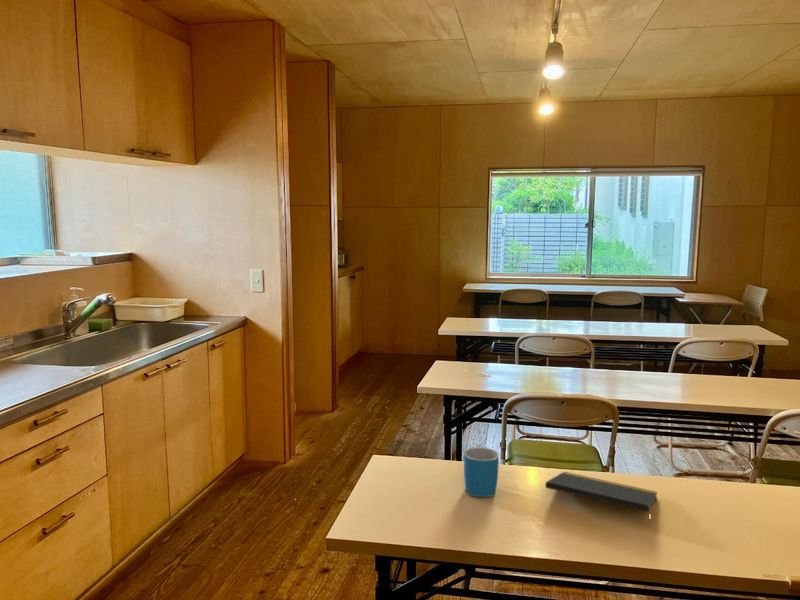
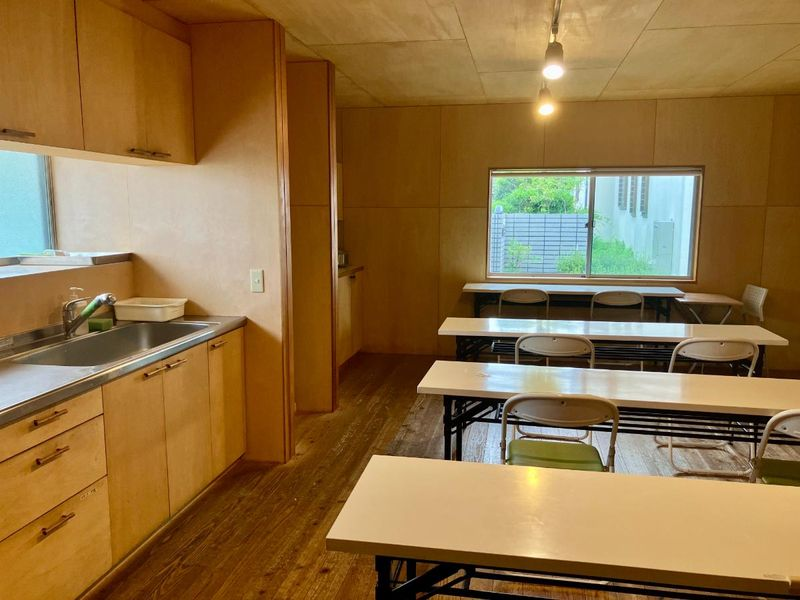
- mug (480, 469)
- notepad (601, 489)
